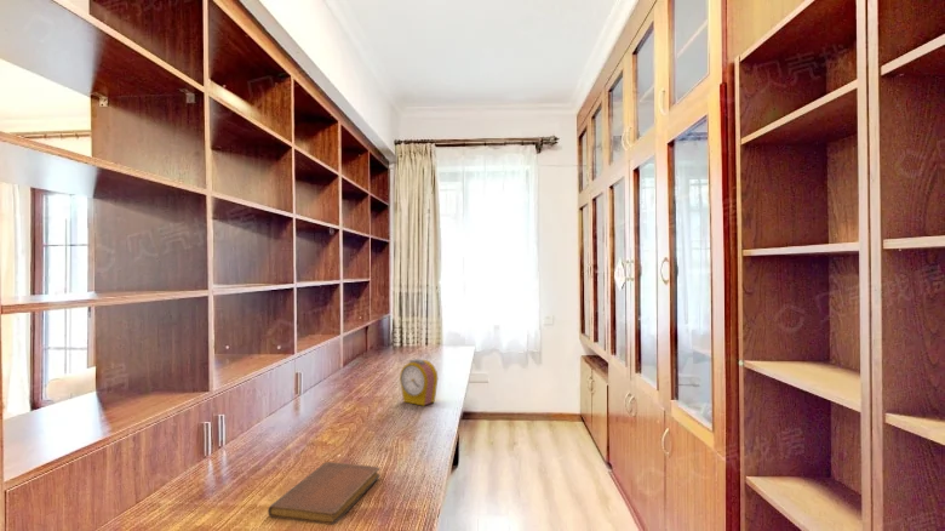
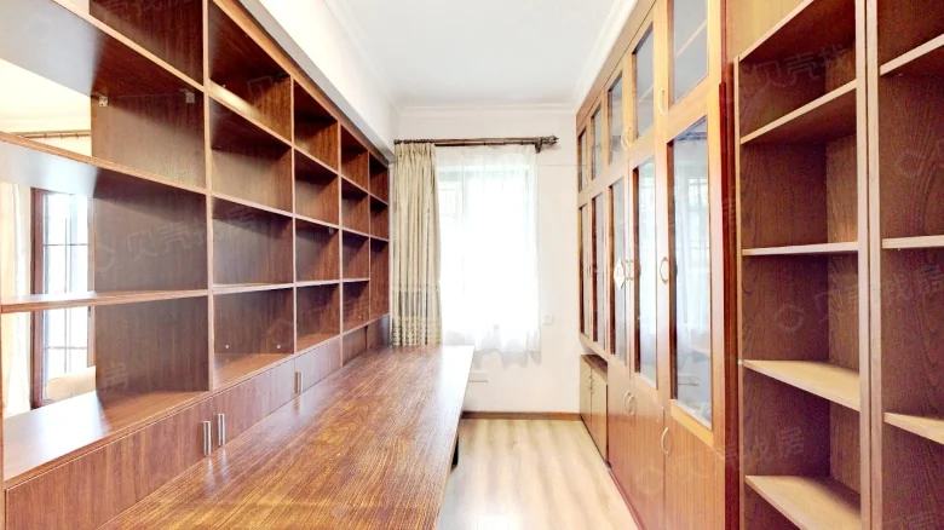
- alarm clock (418, 379)
- notebook (328, 489)
